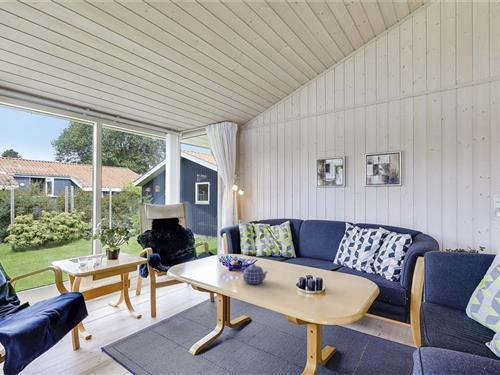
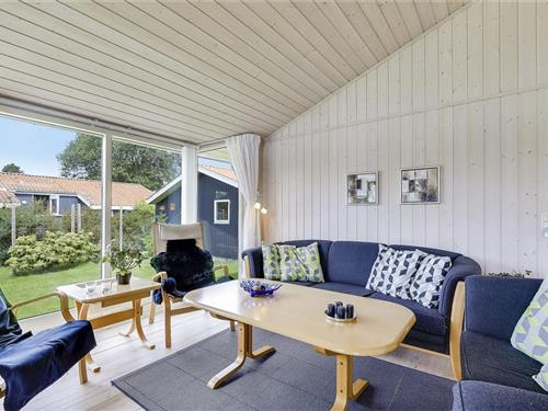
- teapot (254, 273)
